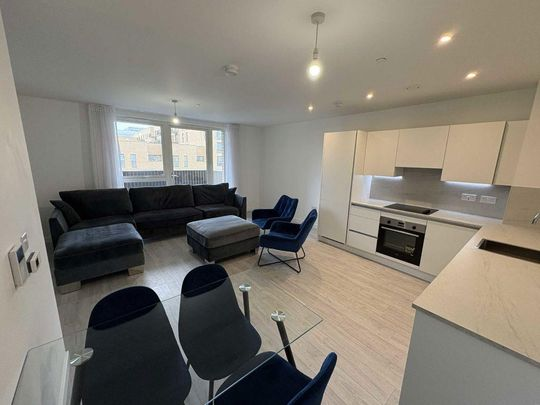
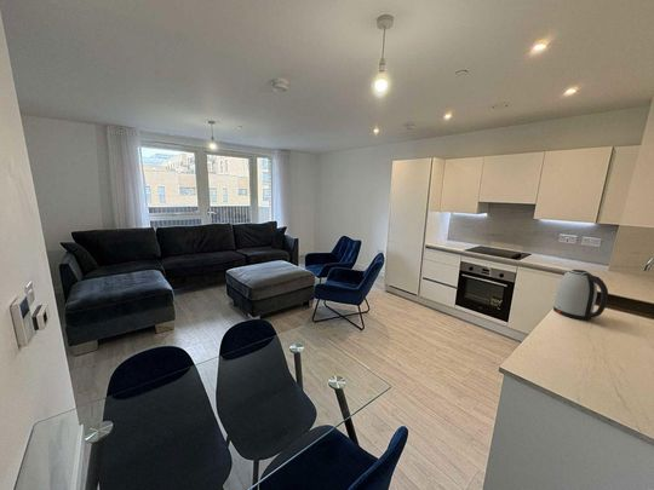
+ kettle (581, 294)
